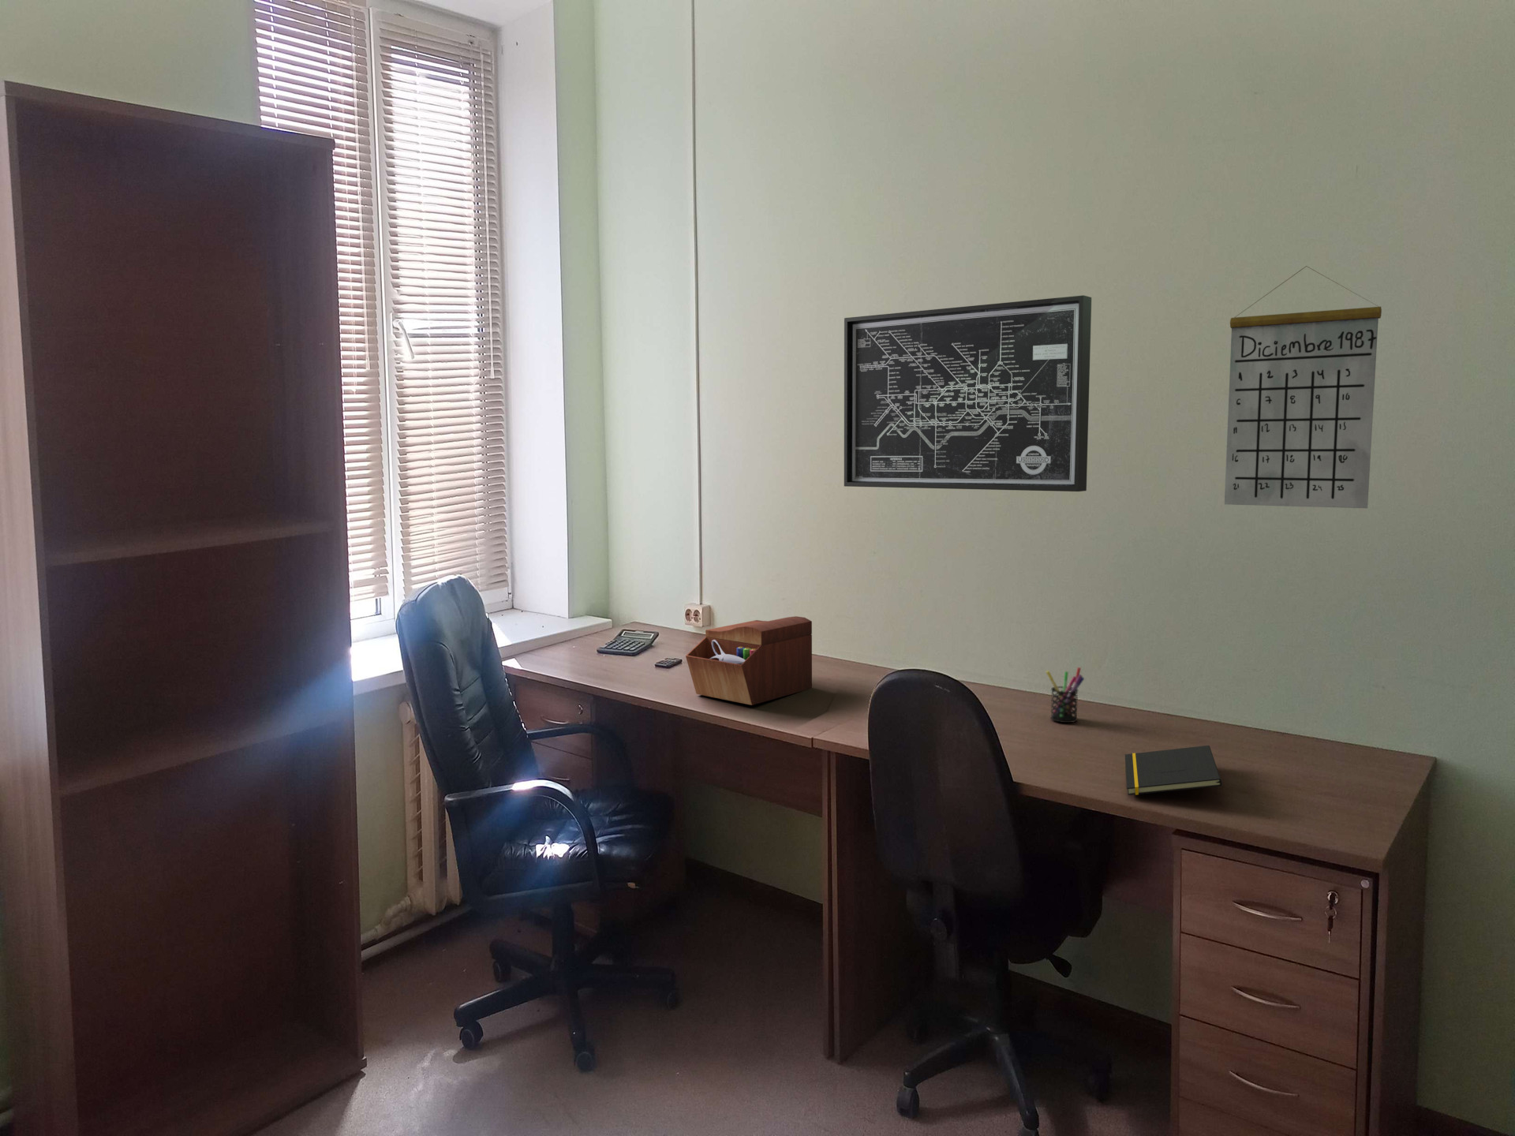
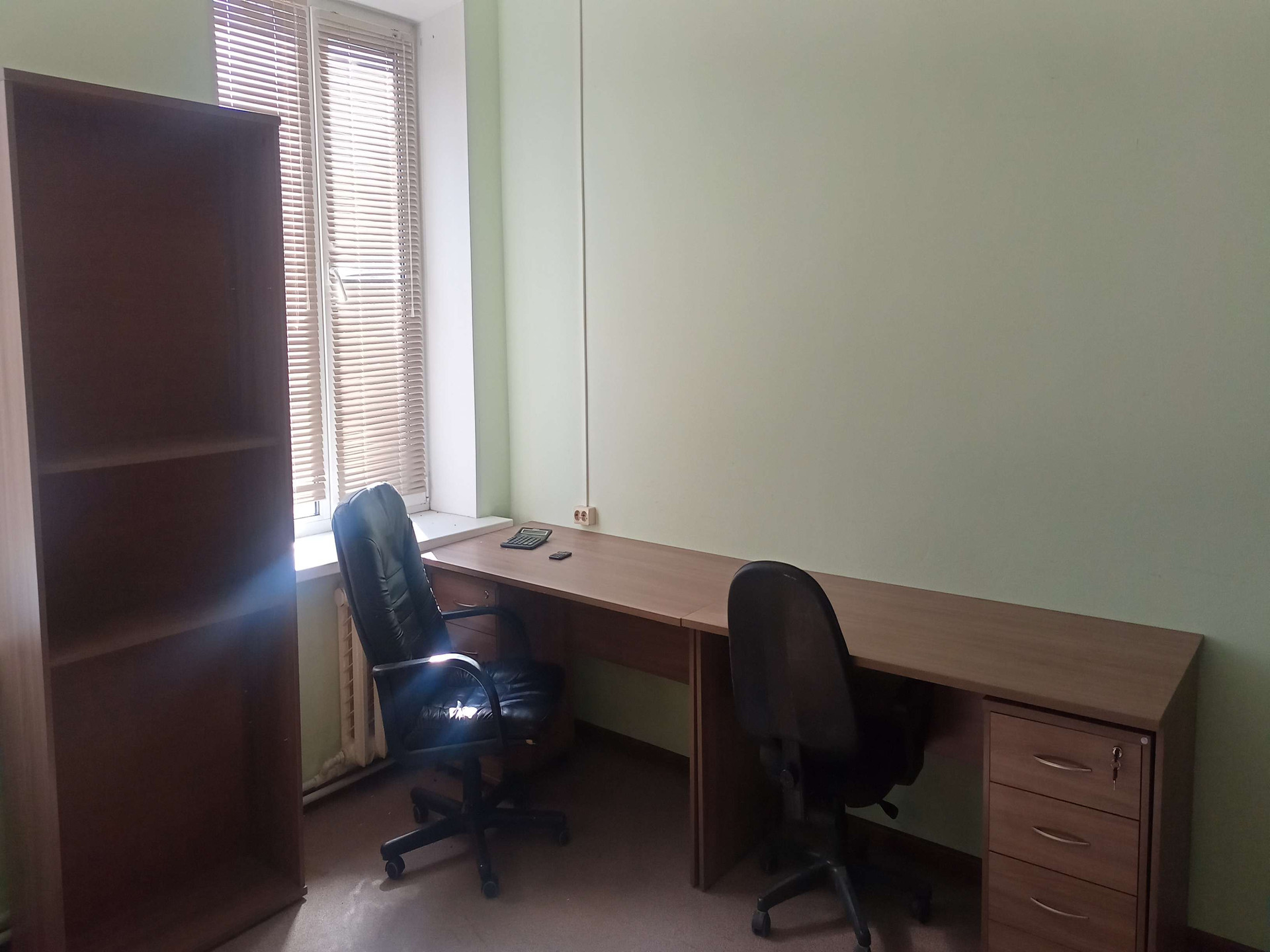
- calendar (1299, 387)
- sewing box (748, 656)
- wall art (958, 400)
- notepad (1170, 770)
- pen holder (1066, 692)
